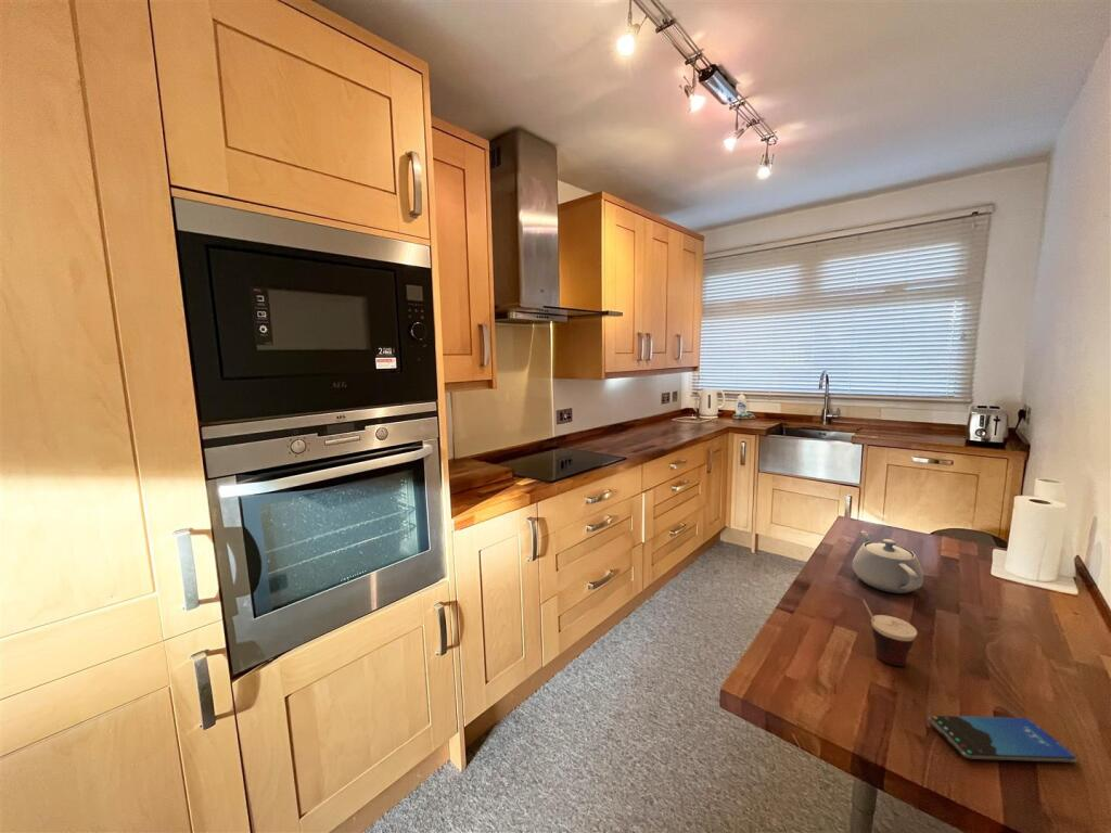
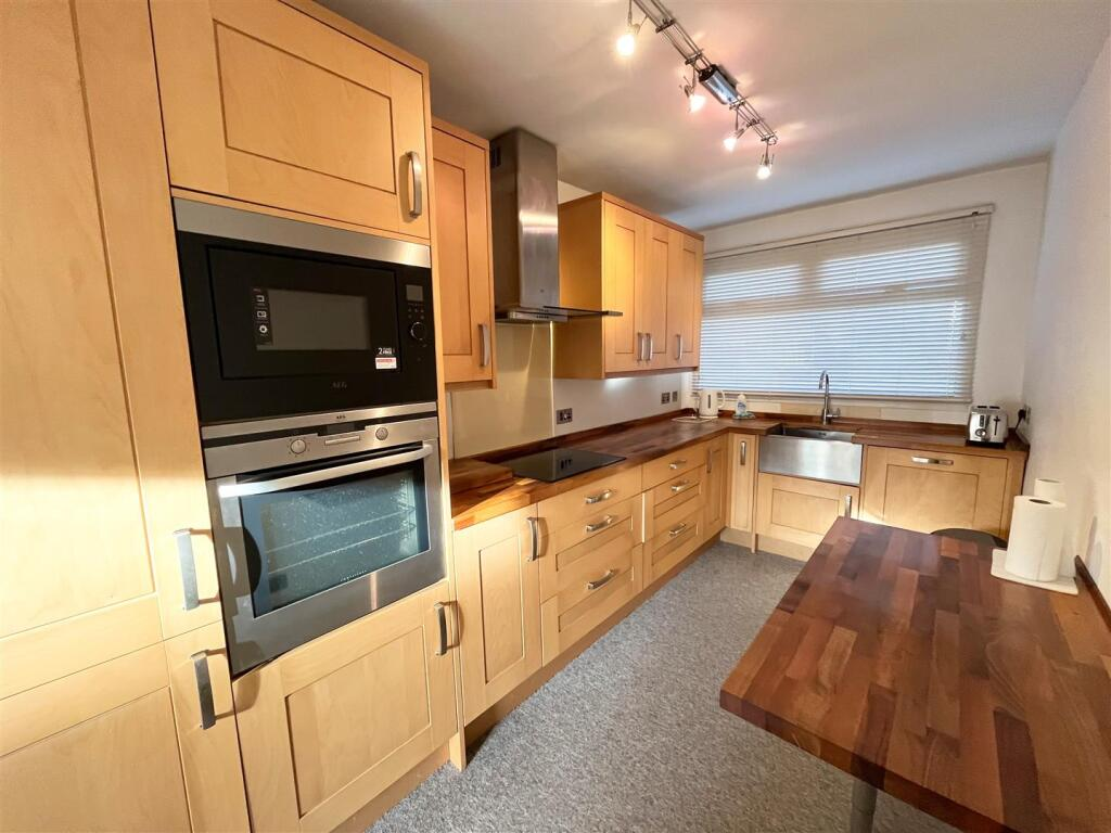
- teapot (884, 561)
- cup (874, 624)
- smartphone (998, 738)
